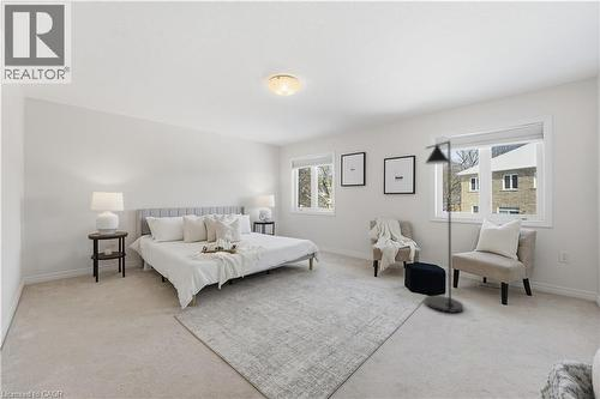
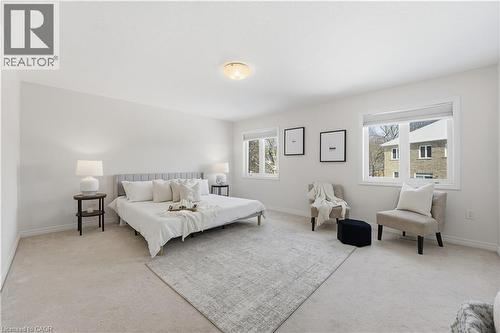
- floor lamp (449, 223)
